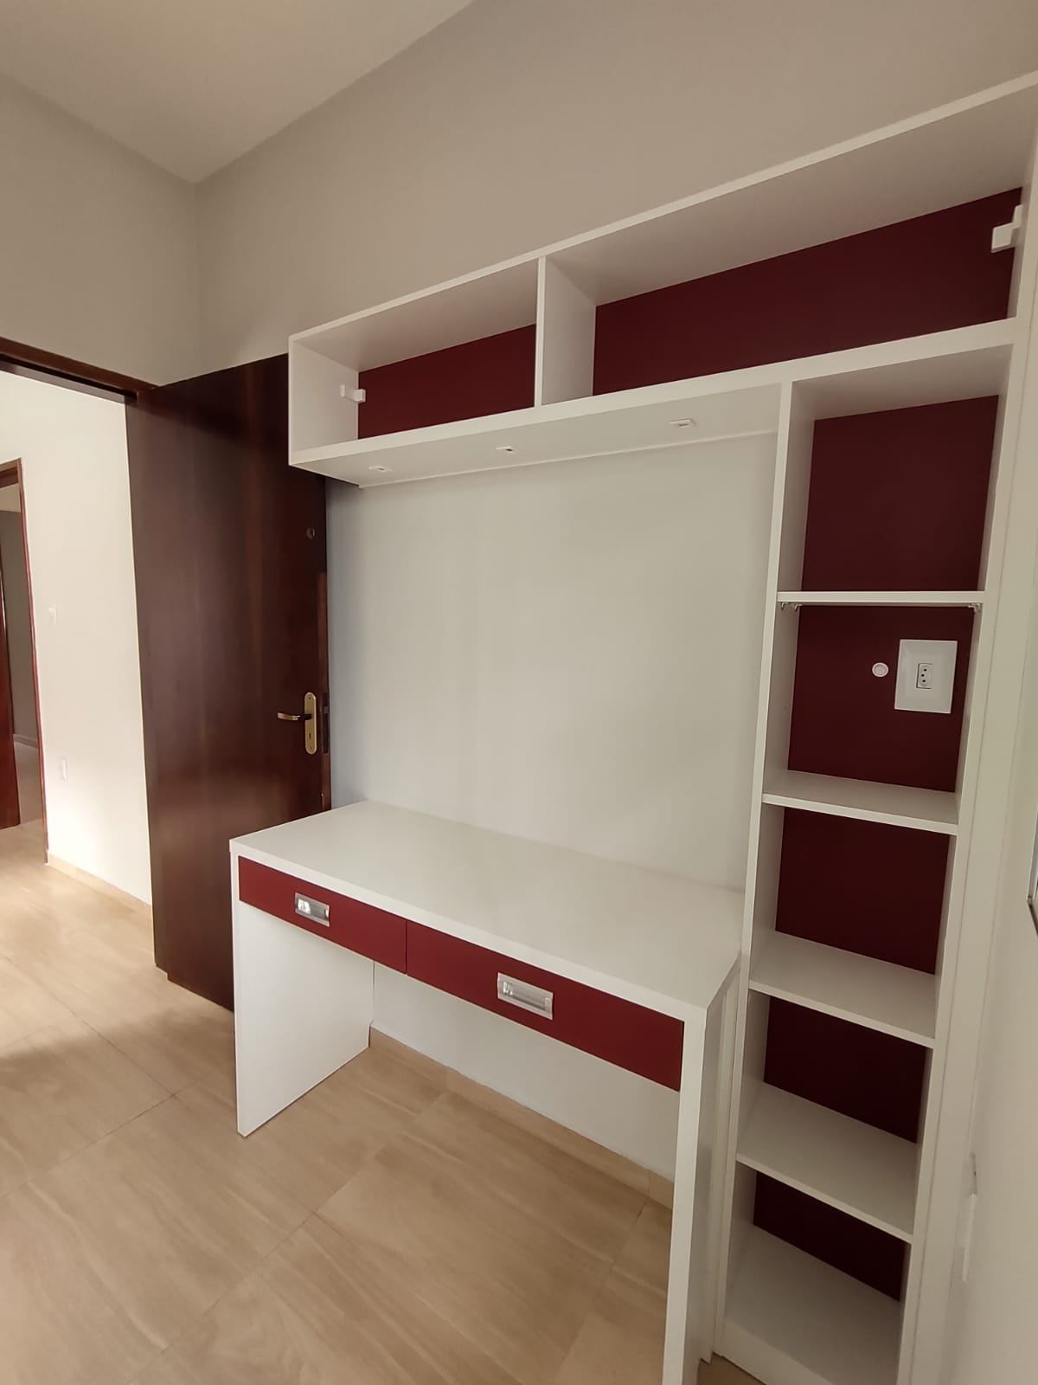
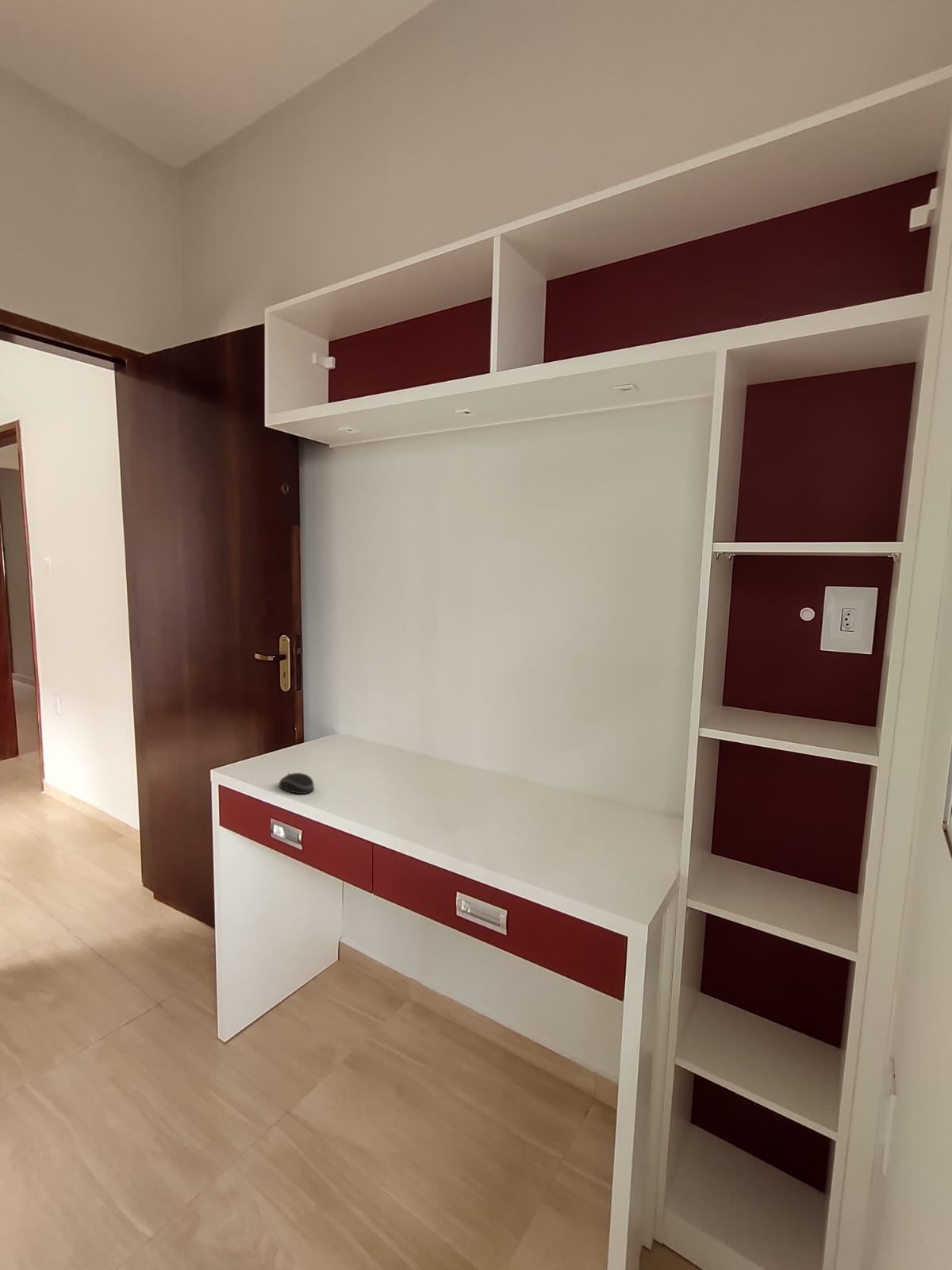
+ computer mouse (297, 780)
